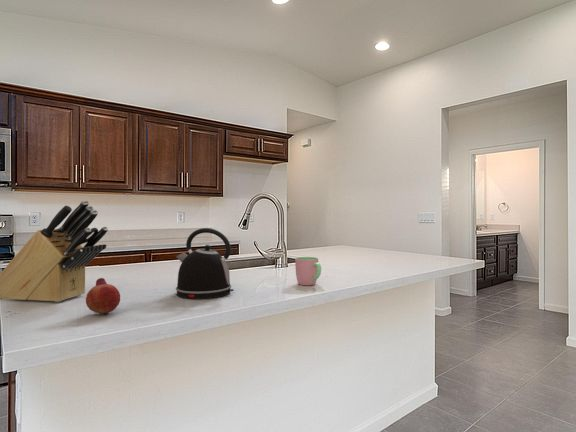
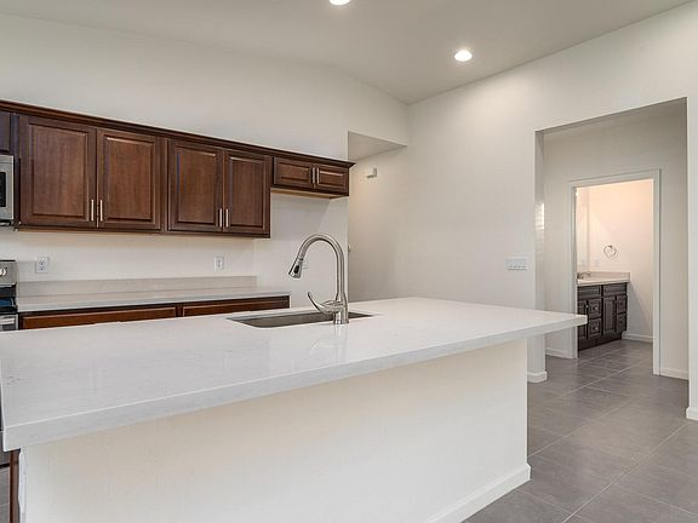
- fruit (103, 296)
- kettle (204, 260)
- cup (309, 271)
- knife block (49, 249)
